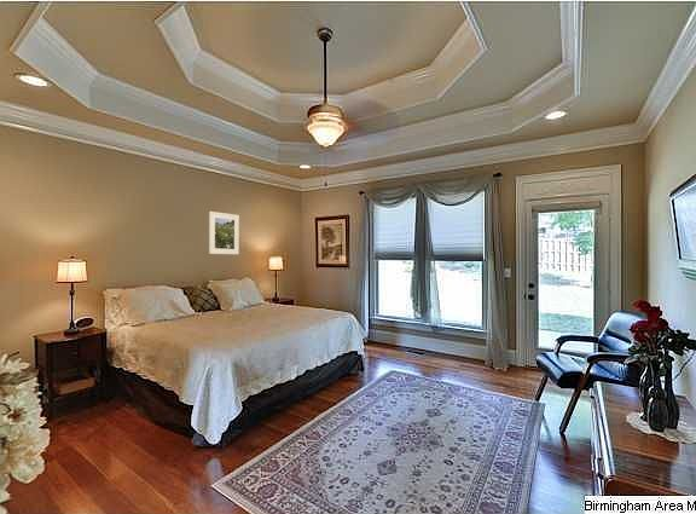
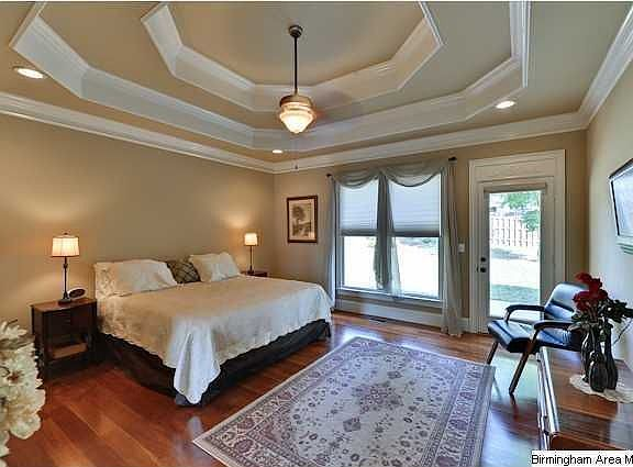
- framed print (224, 233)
